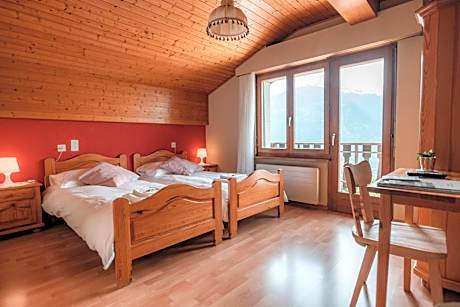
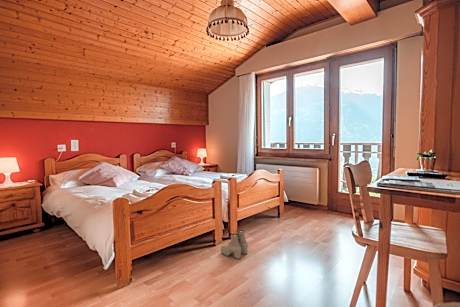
+ boots (234, 242)
